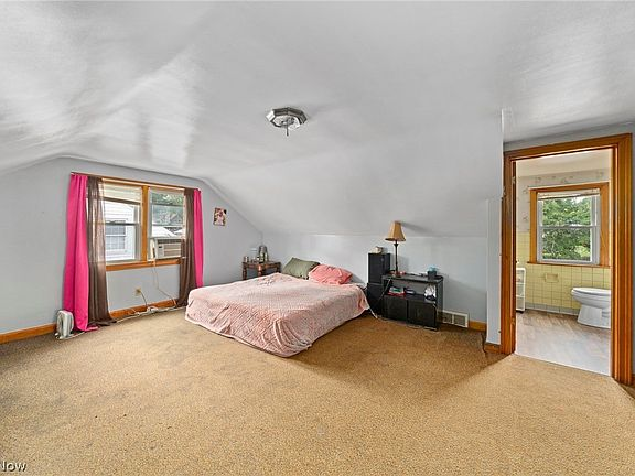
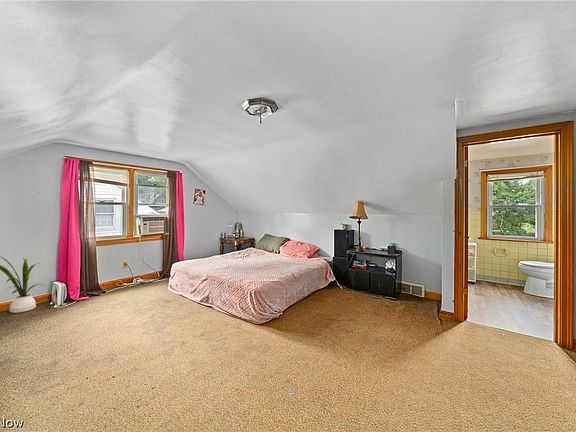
+ house plant (19, 281)
